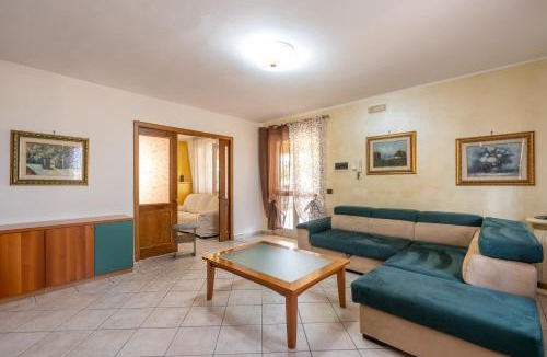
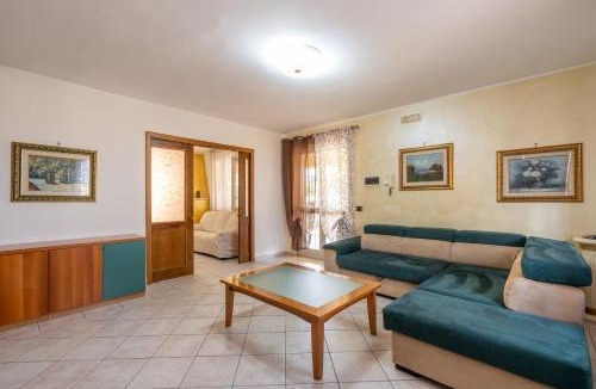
- stool (185, 240)
